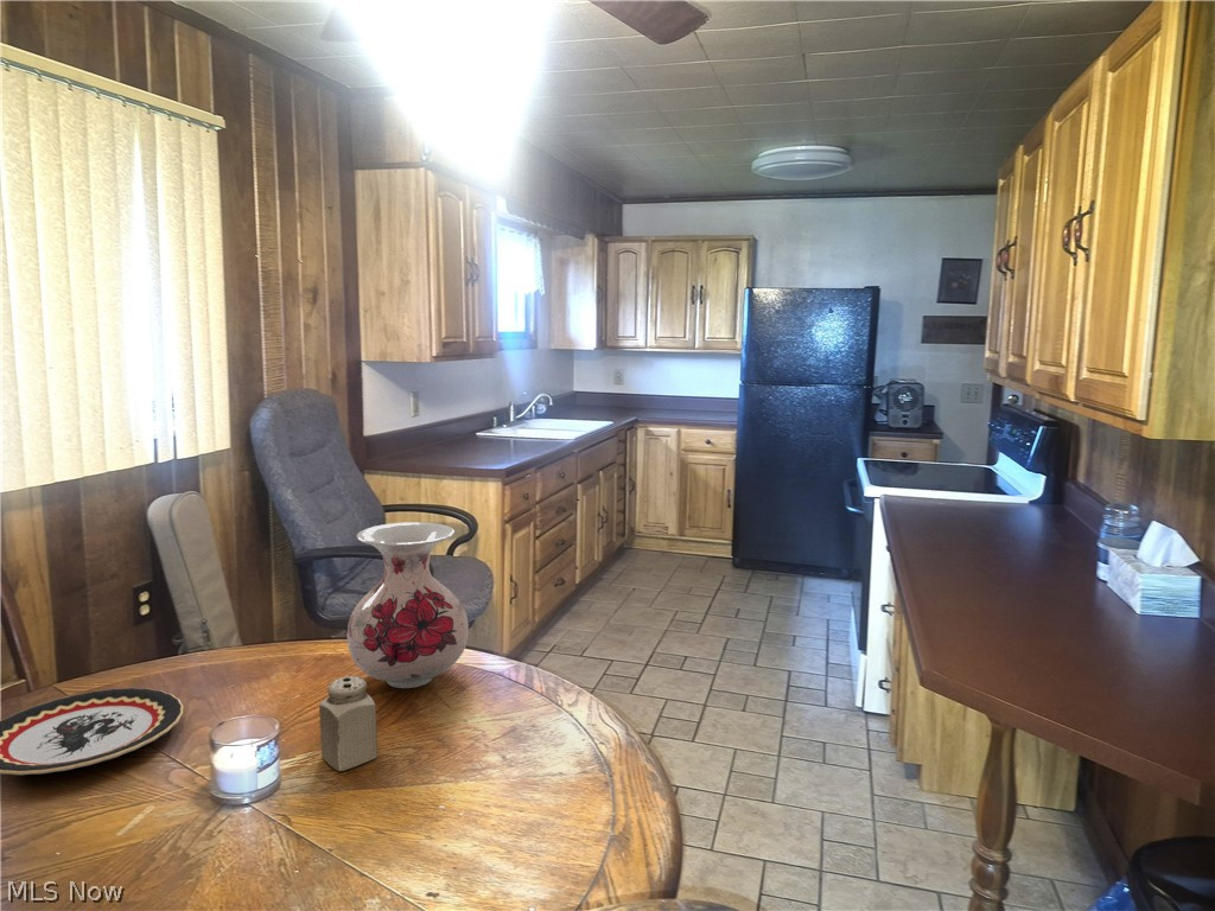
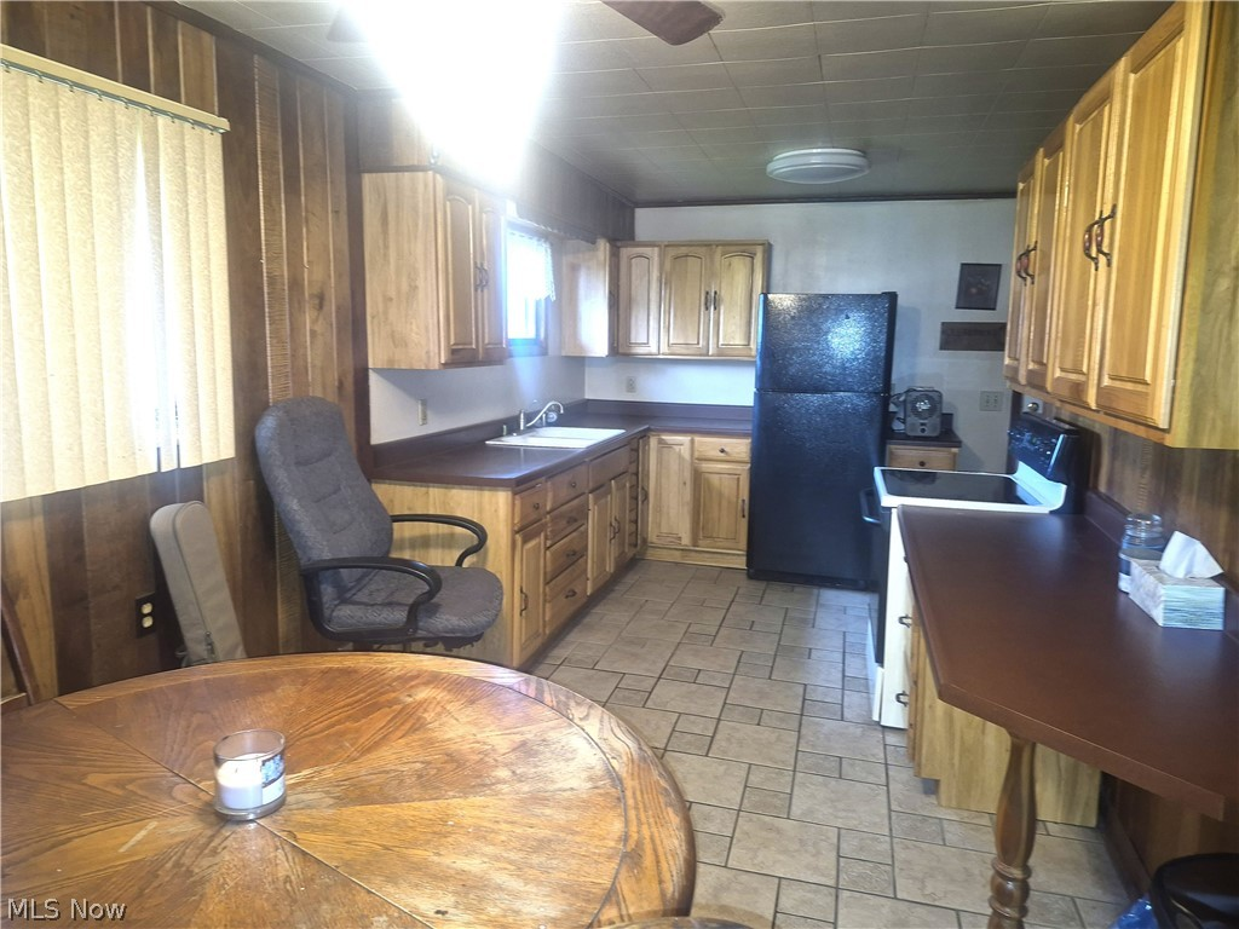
- salt shaker (348, 719)
- vase (407, 606)
- plate (82, 732)
